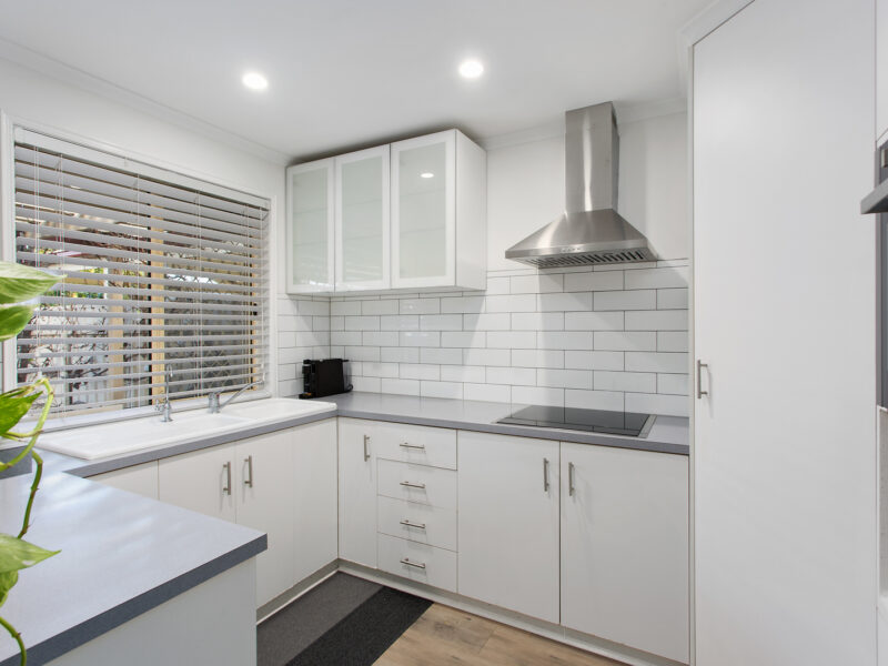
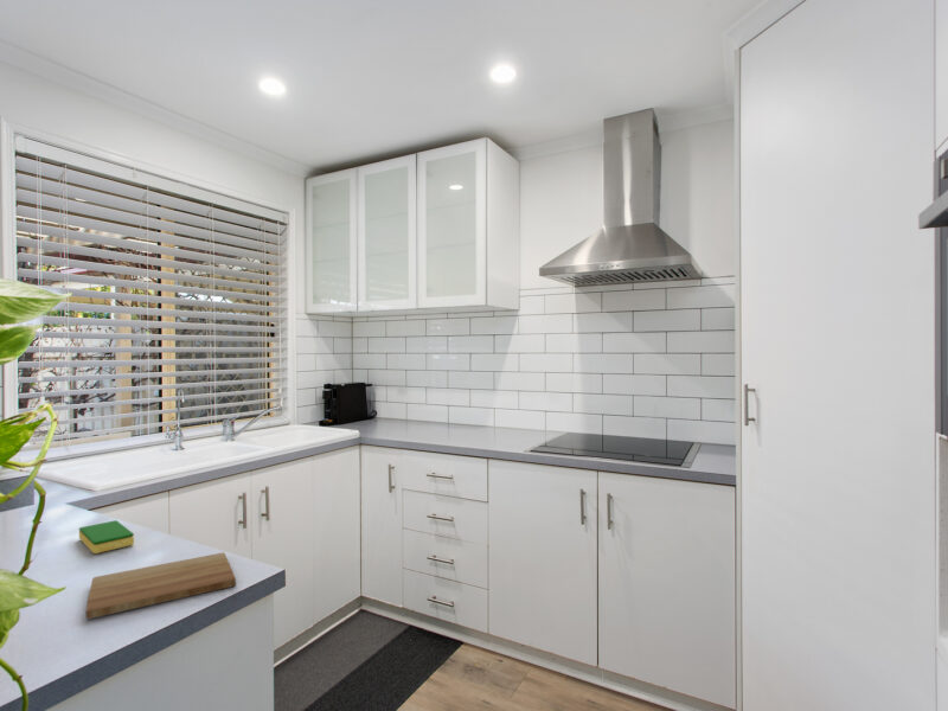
+ dish sponge (105, 536)
+ cutting board (164, 581)
